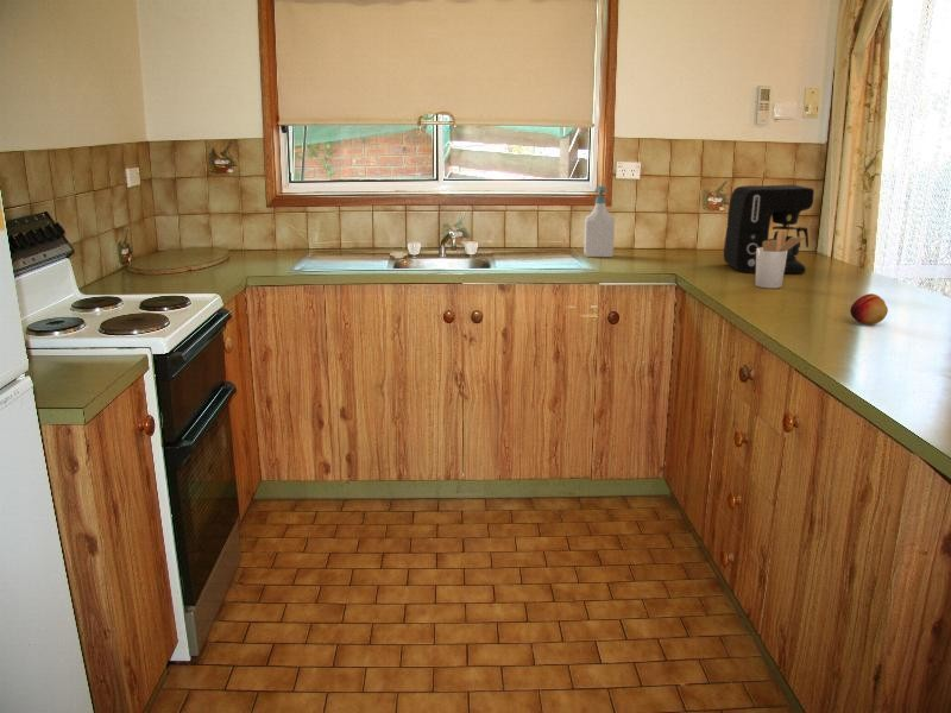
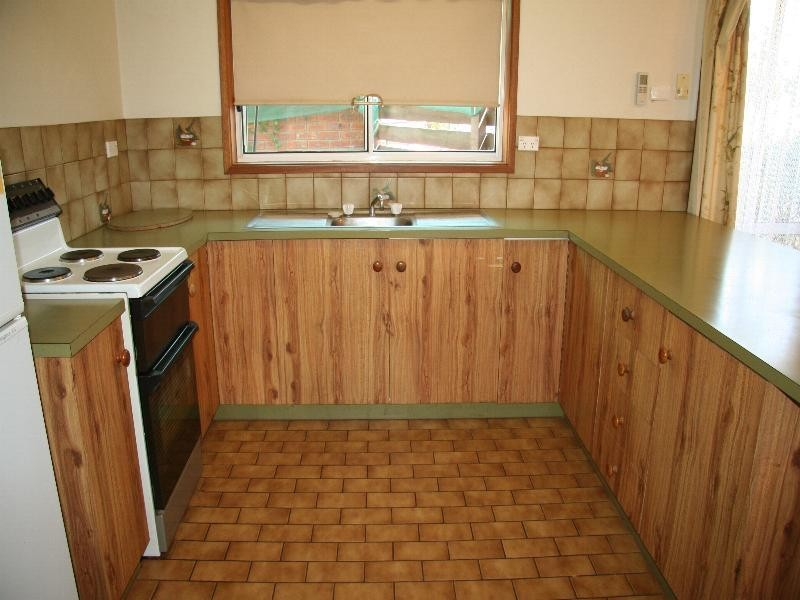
- soap bottle (599, 221)
- coffee maker (773, 228)
- fruit (869, 309)
- utensil holder (777, 259)
